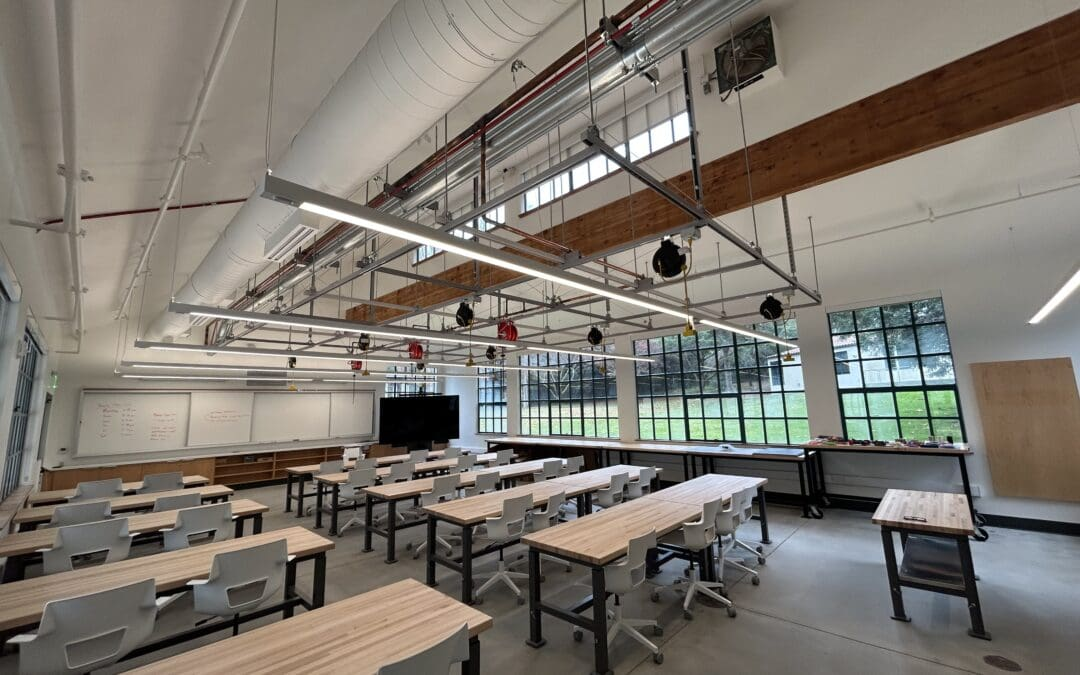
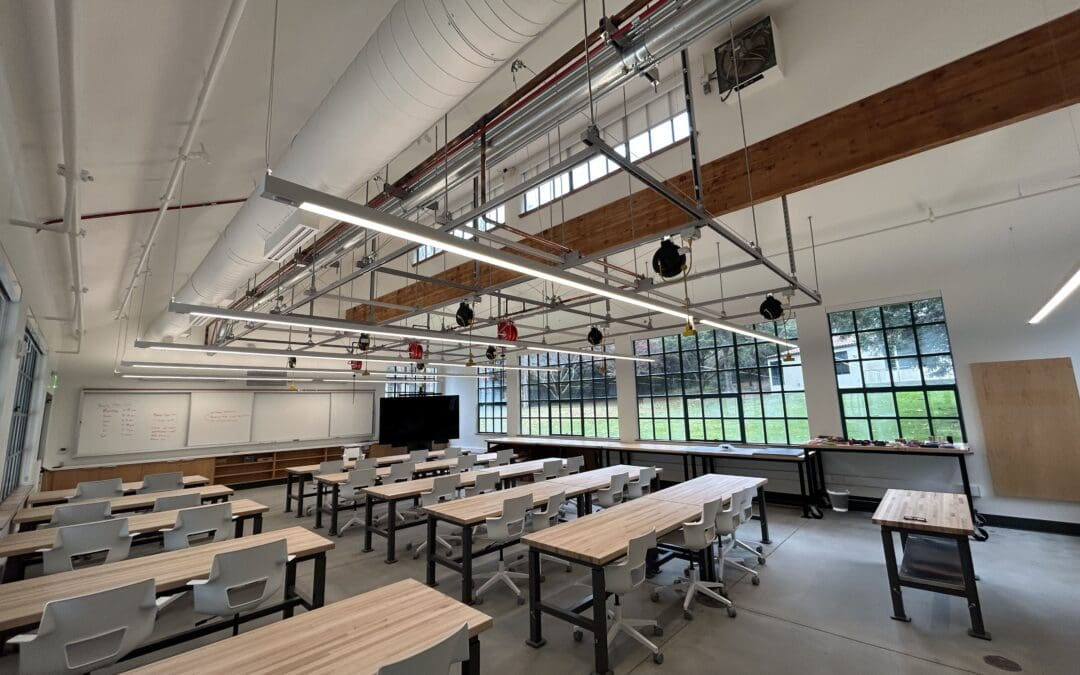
+ wastebasket (839, 500)
